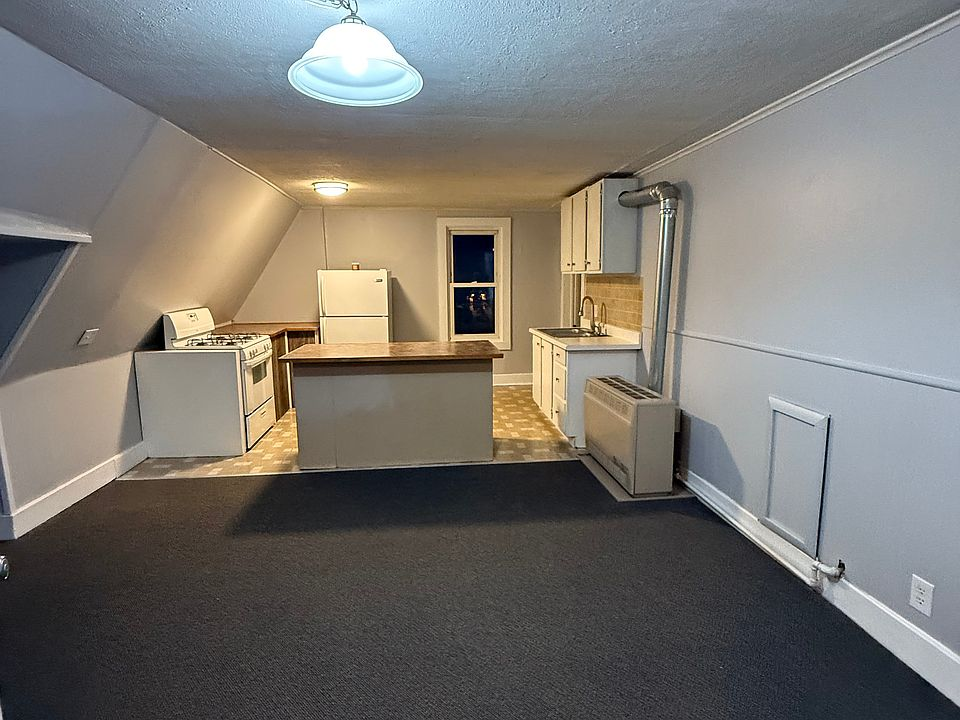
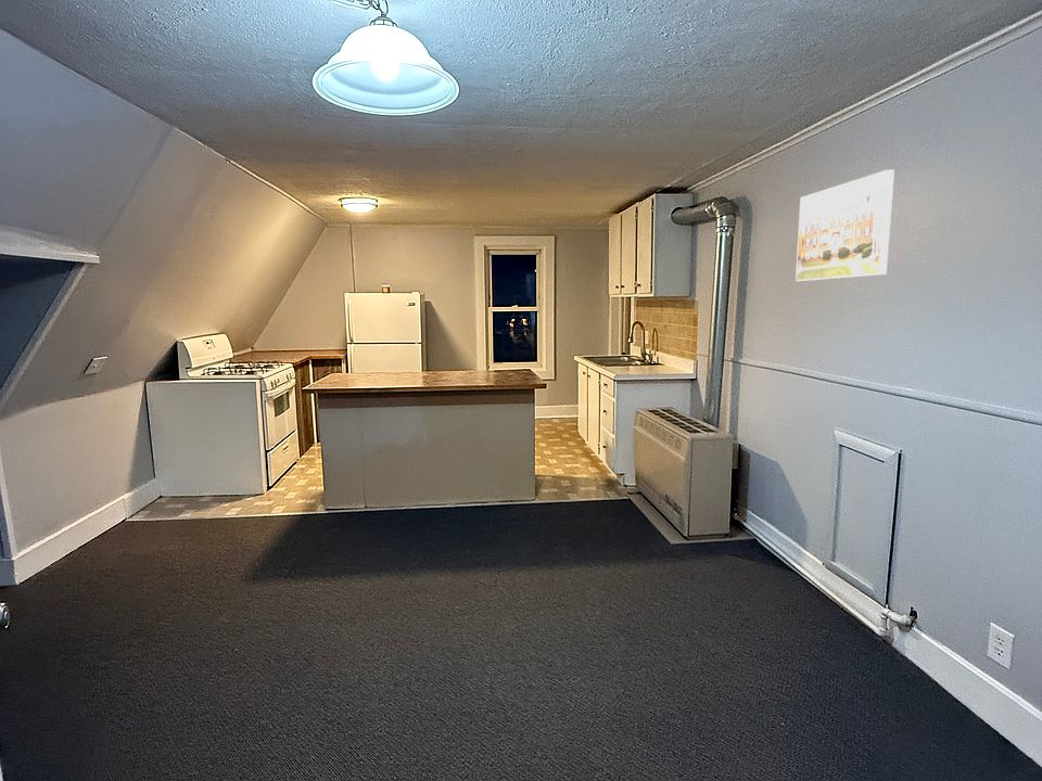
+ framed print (839, 232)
